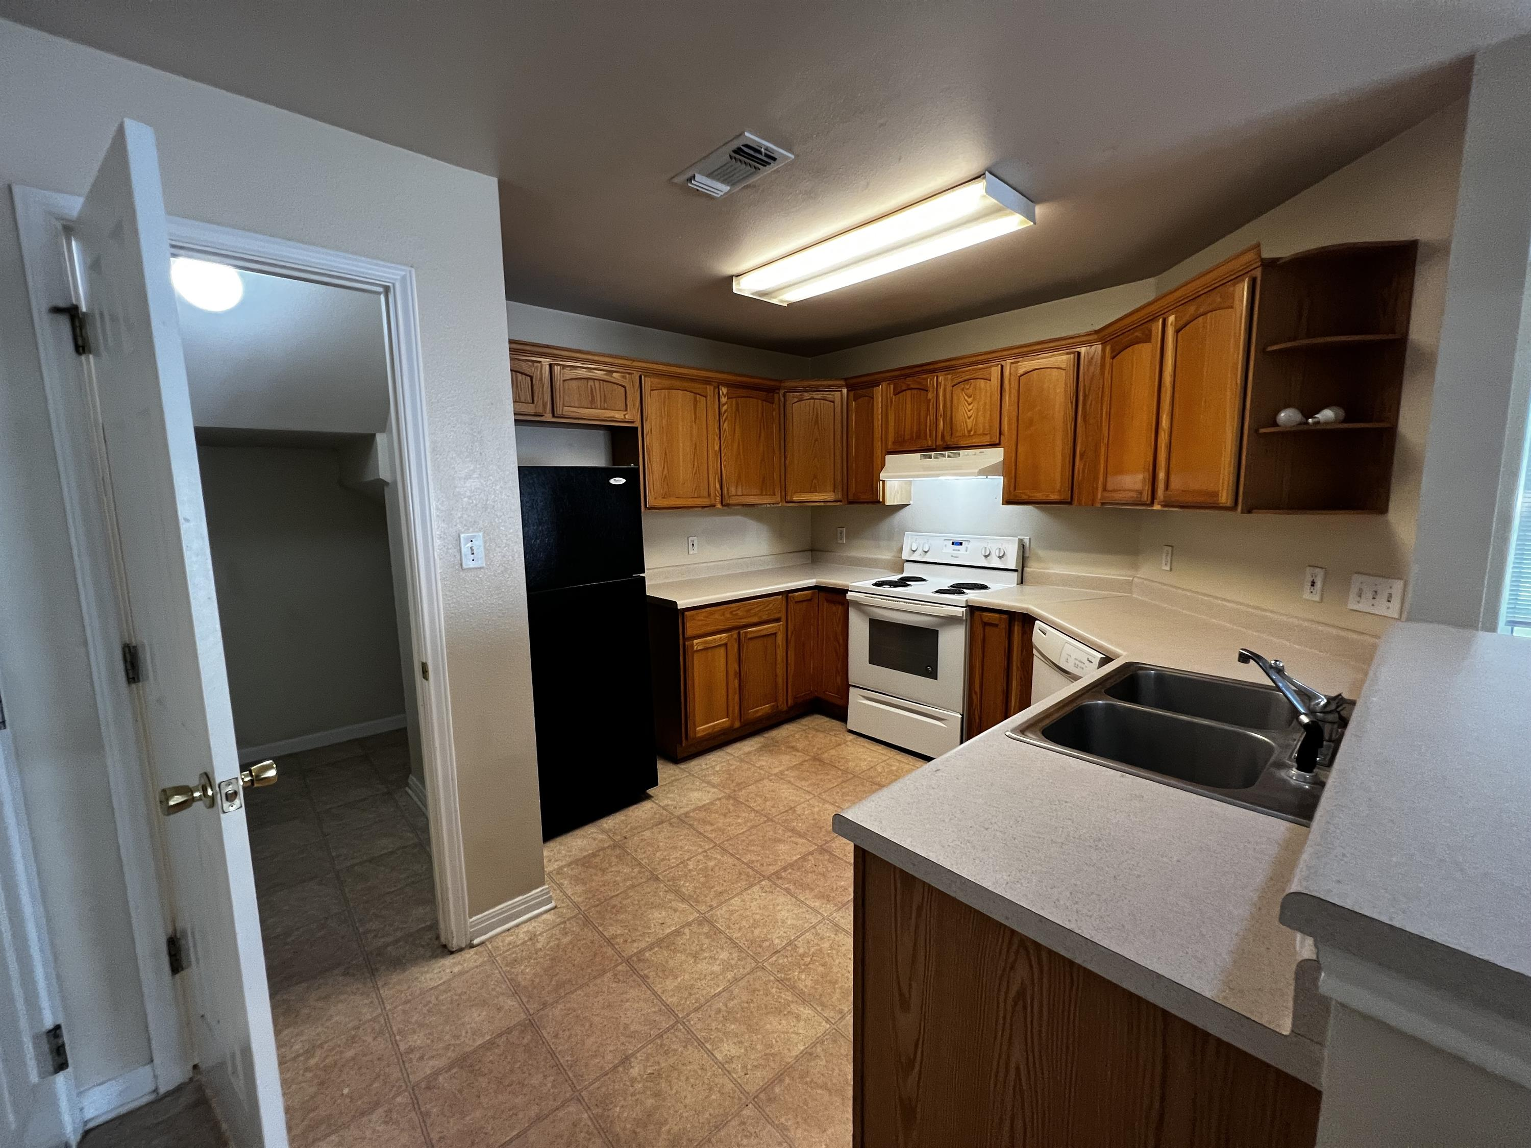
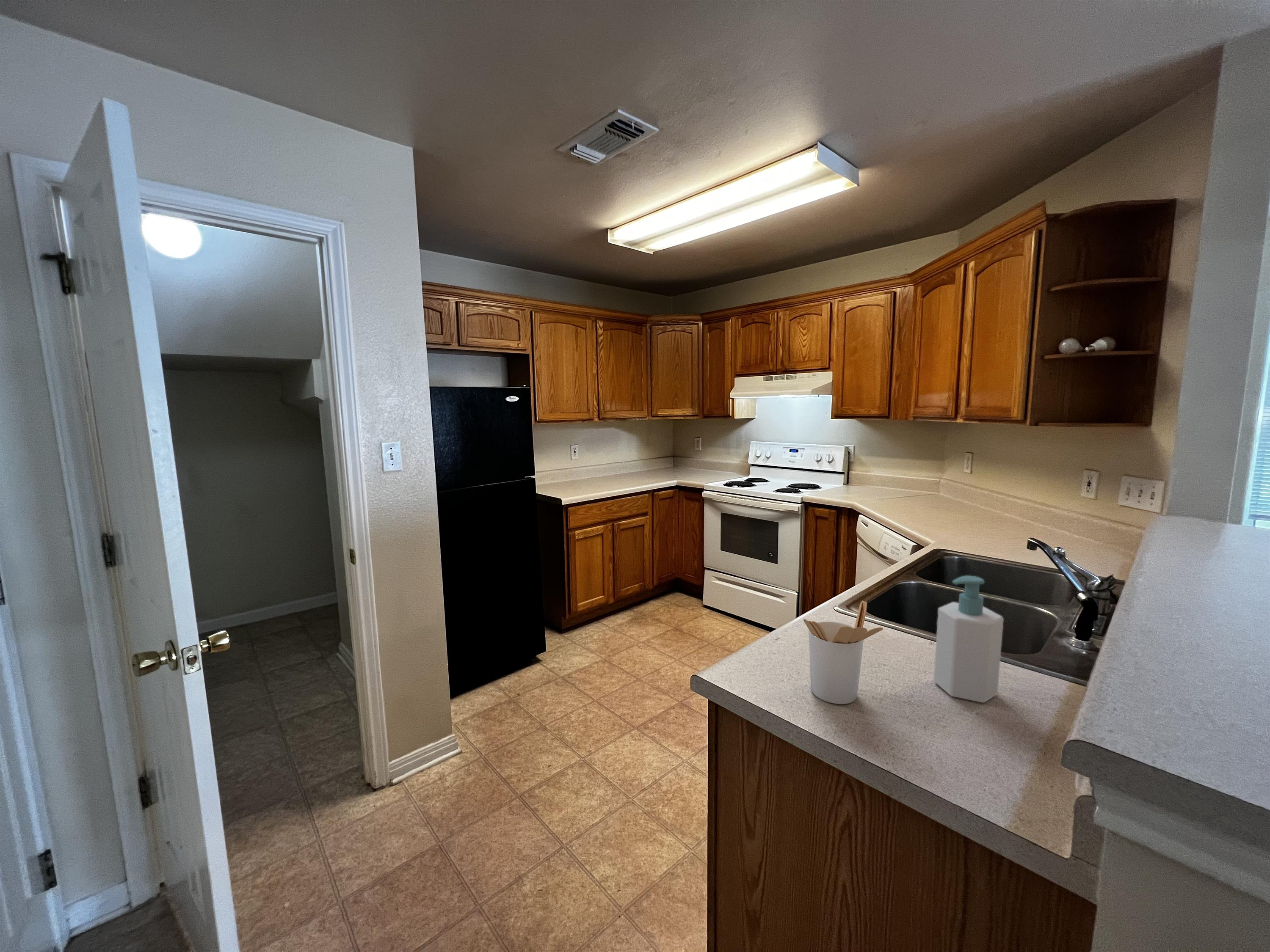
+ soap bottle (969, 634)
+ utensil holder (842, 654)
